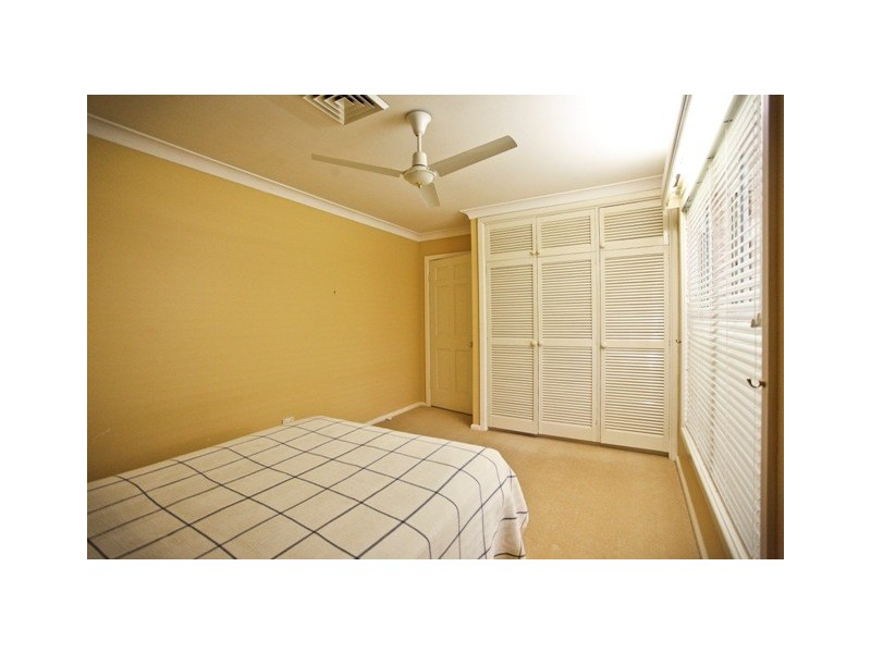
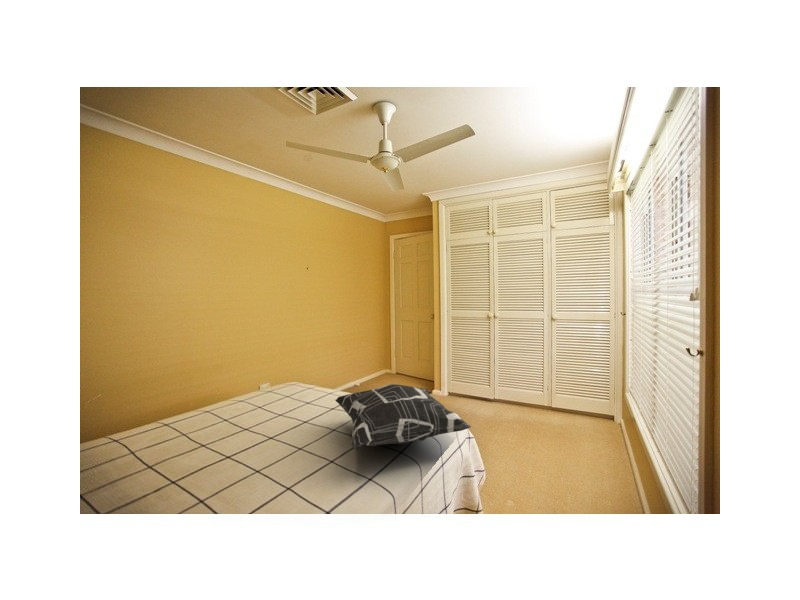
+ decorative pillow (397, 410)
